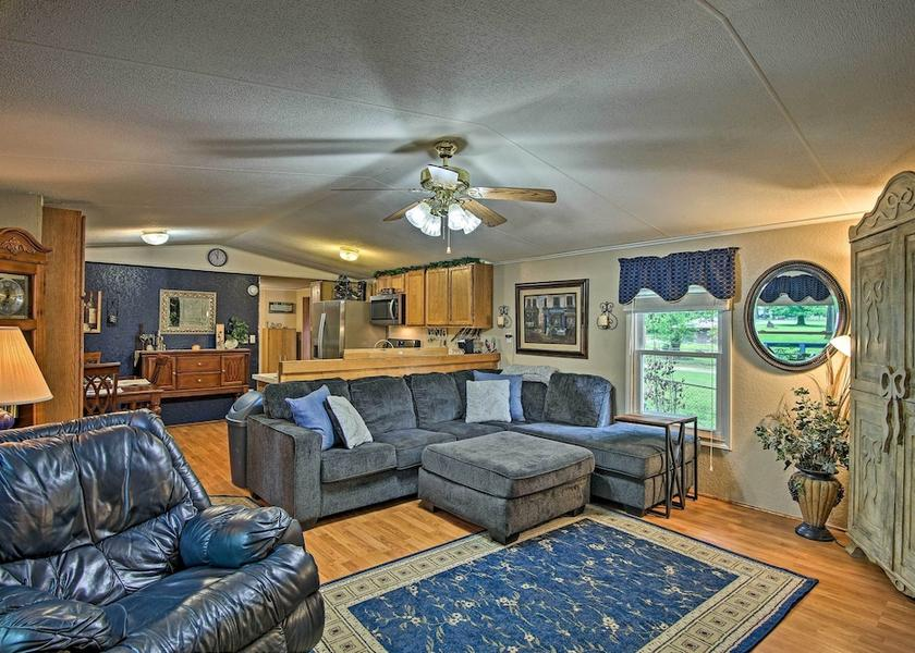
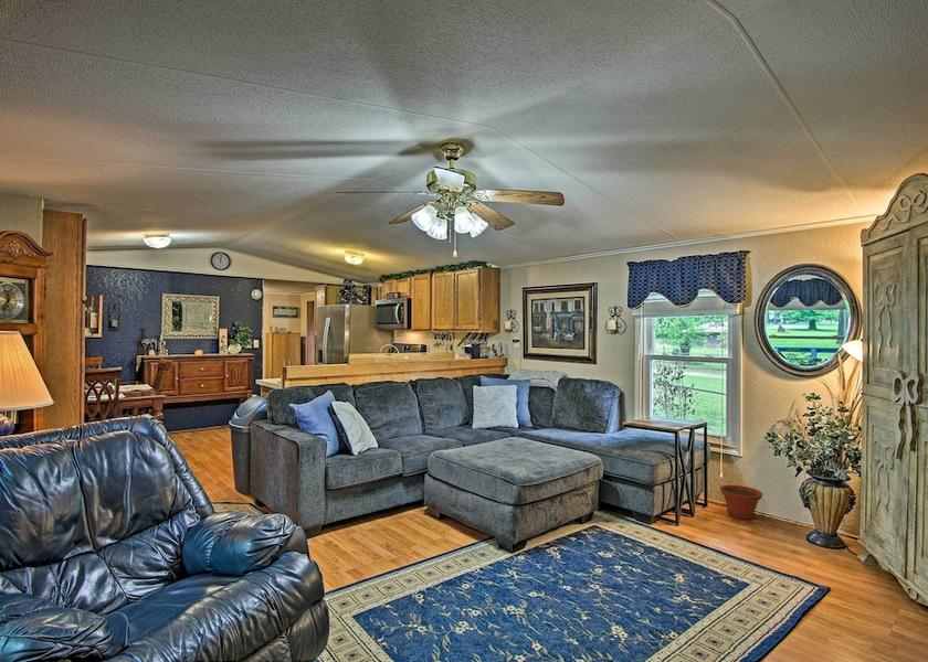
+ plant pot (740, 503)
